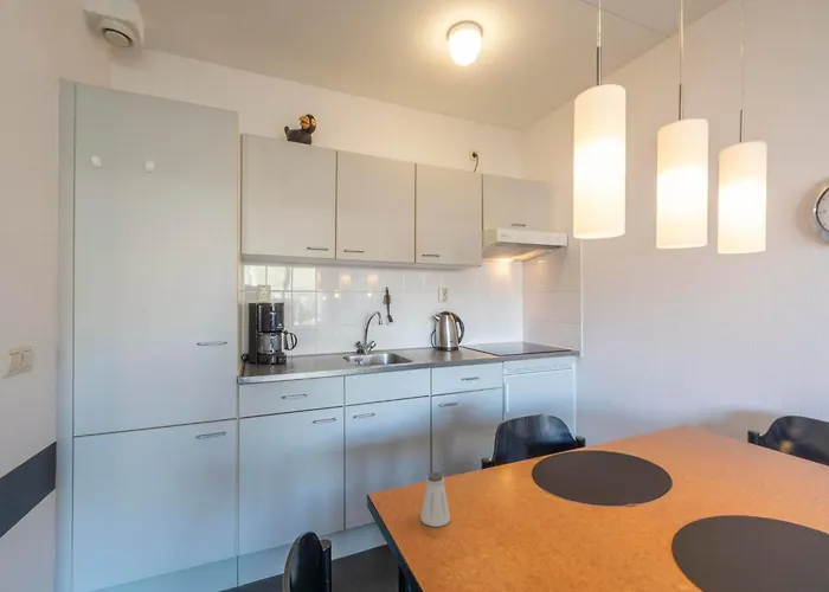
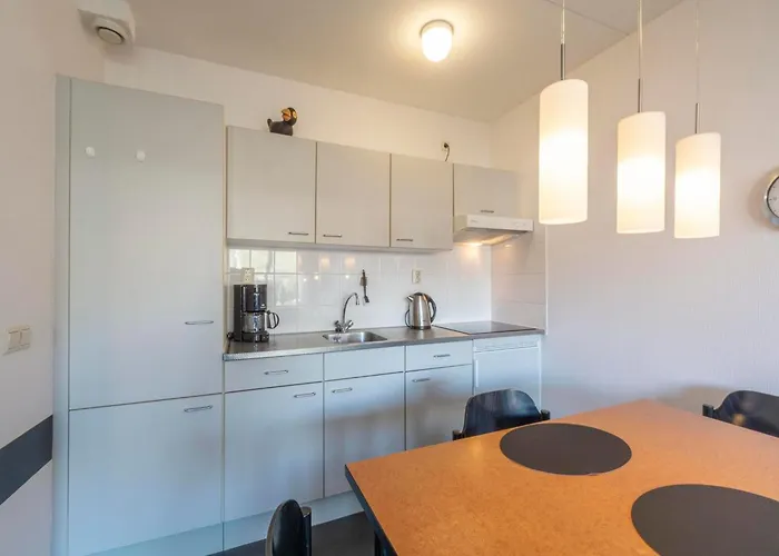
- saltshaker (435, 496)
